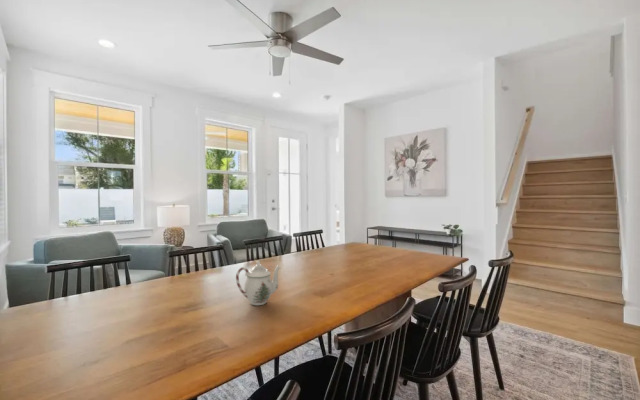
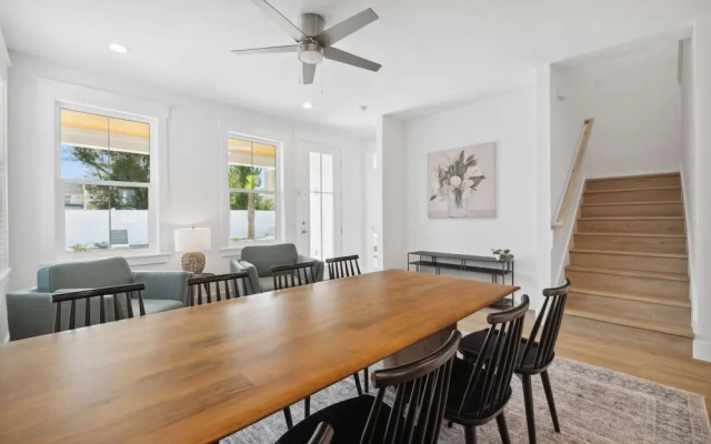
- teapot (259, 281)
